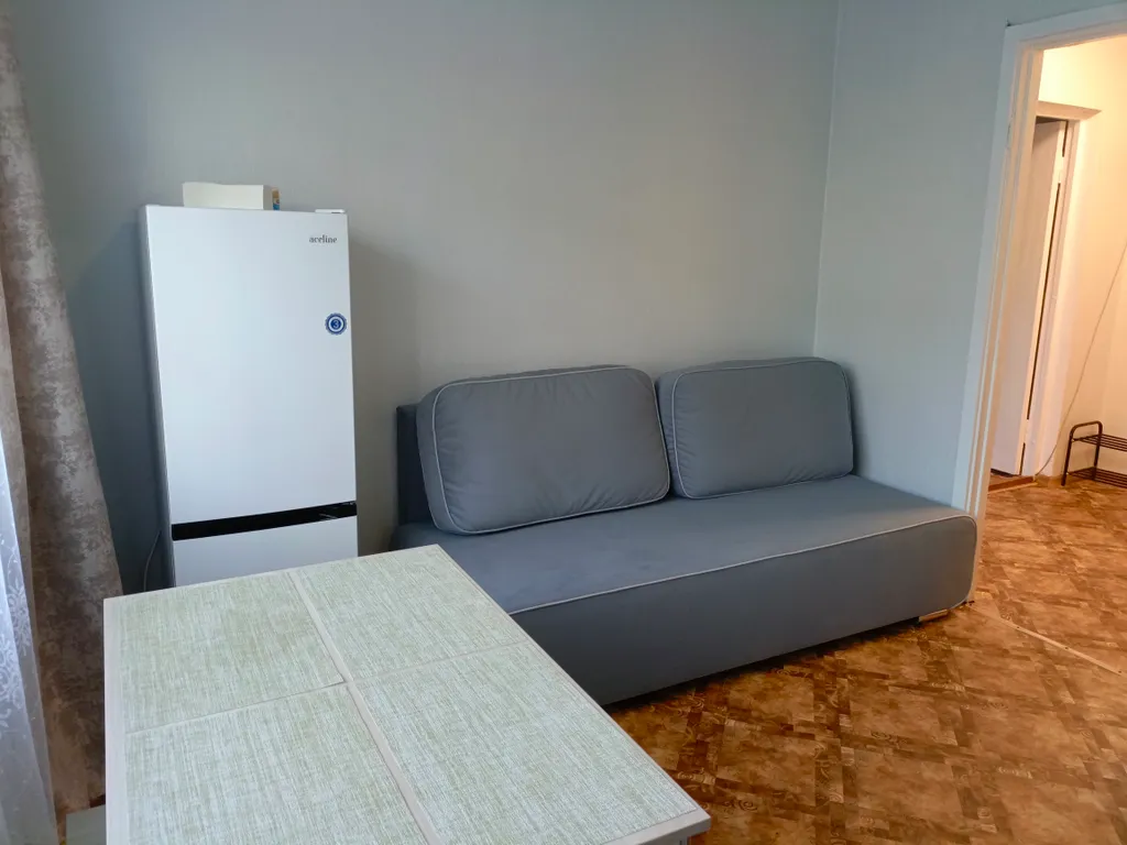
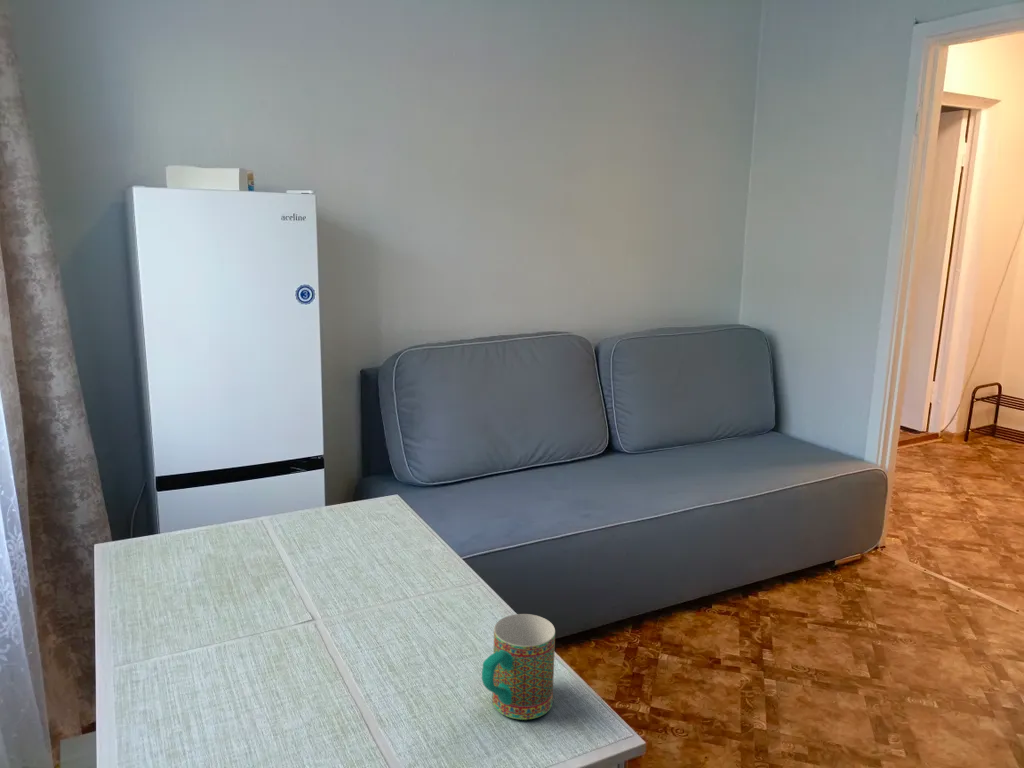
+ mug (514, 672)
